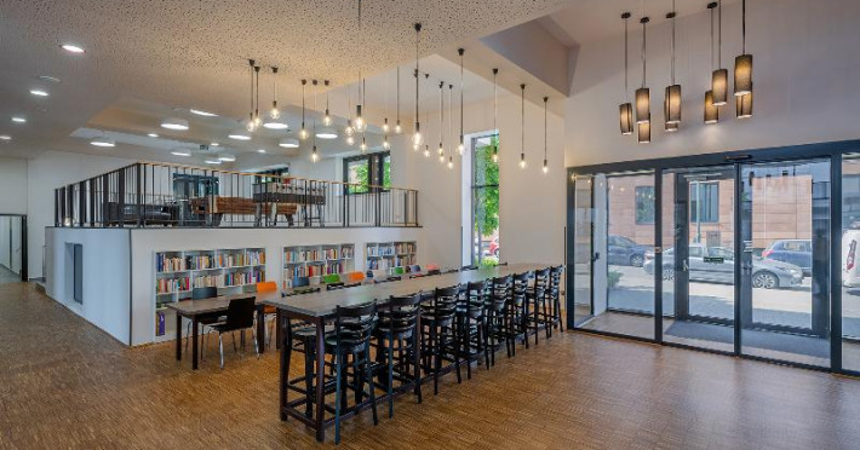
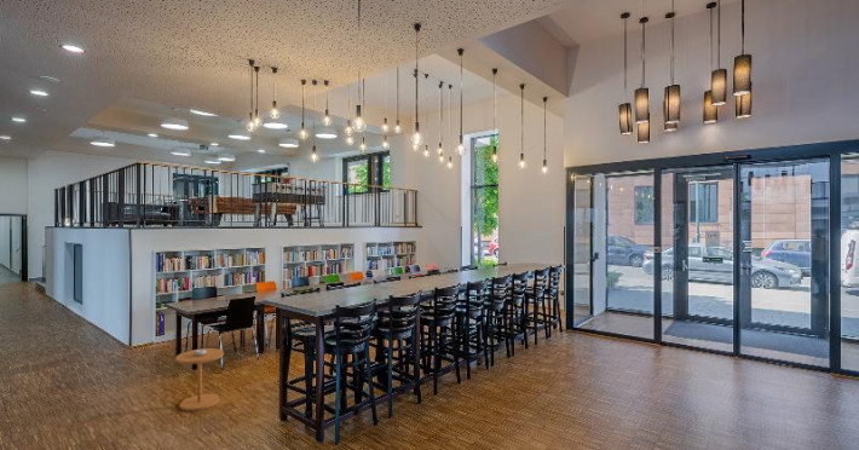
+ side table (200, 376)
